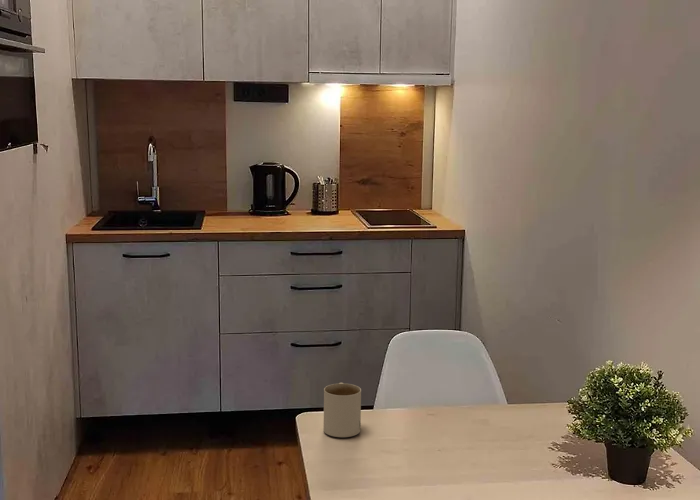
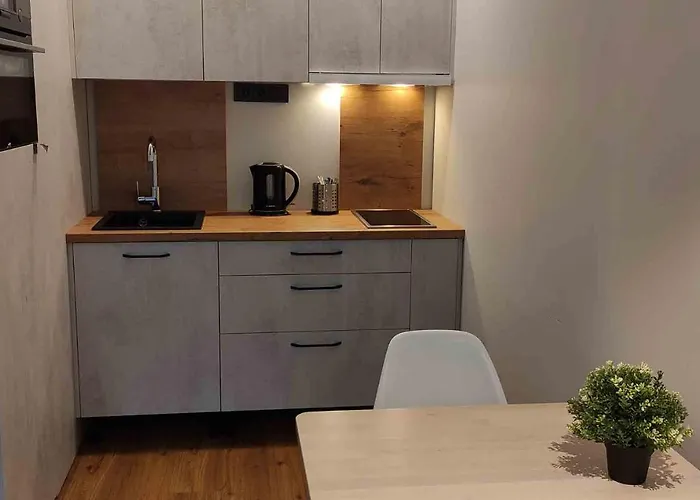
- mug (341, 406)
